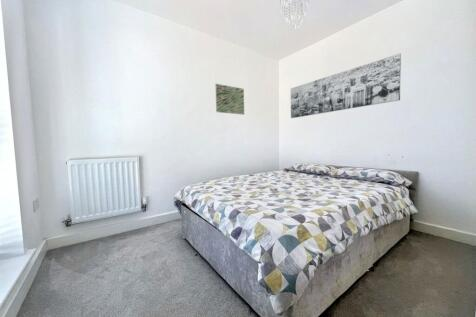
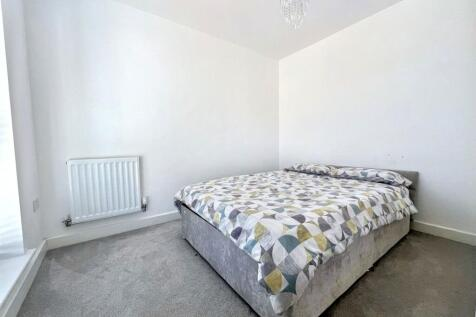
- wall art (333, 93)
- wall art (230, 99)
